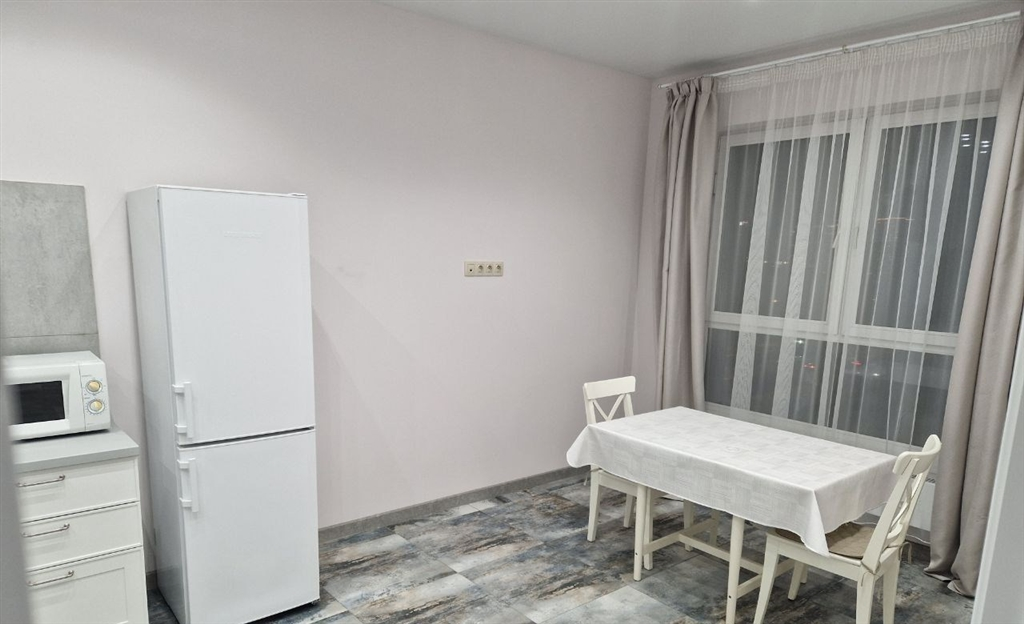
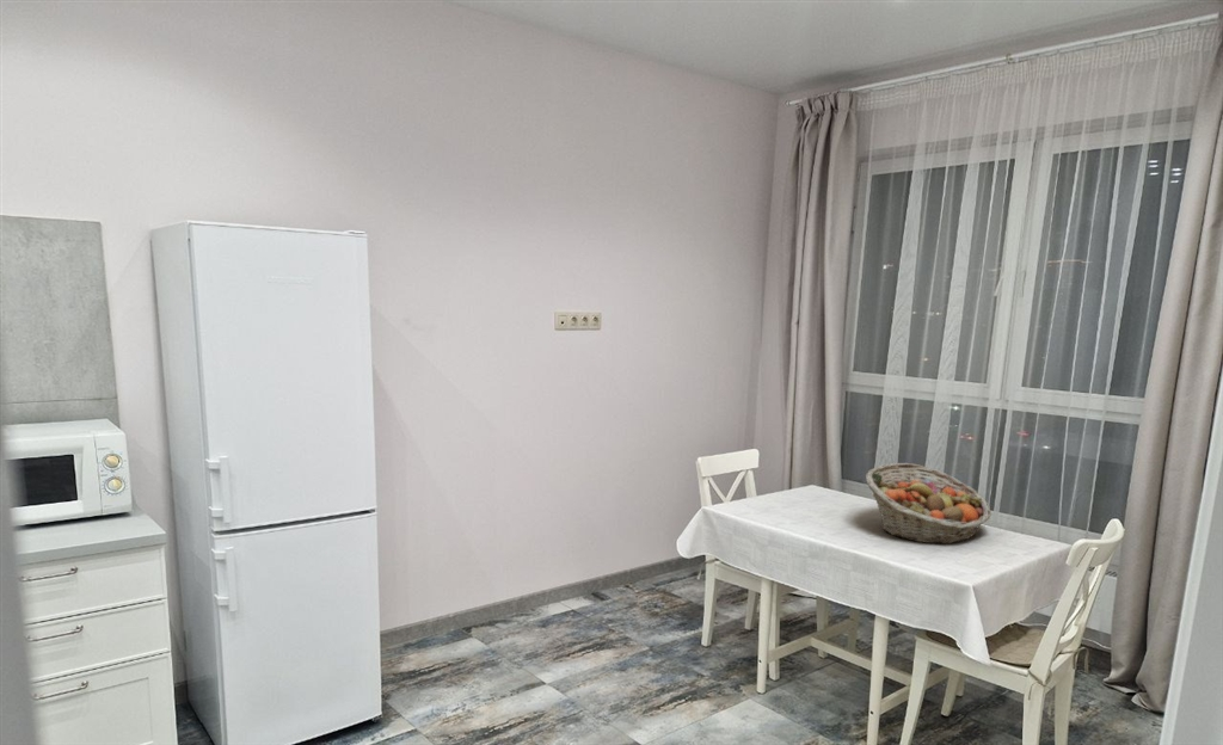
+ fruit basket (926, 501)
